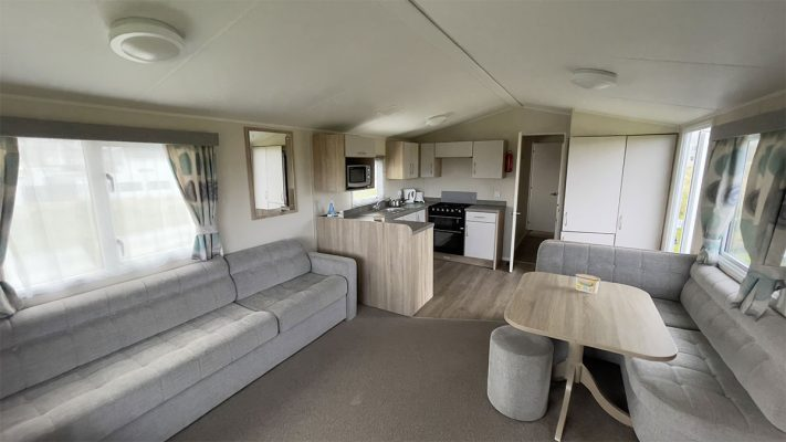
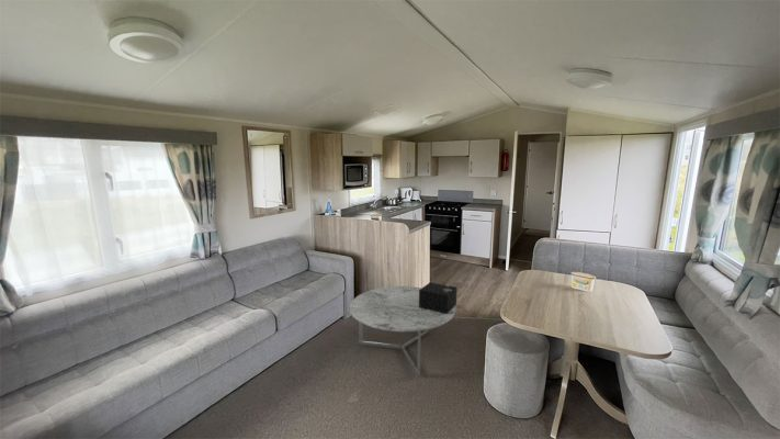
+ decorative box (438, 294)
+ coffee table (402, 326)
